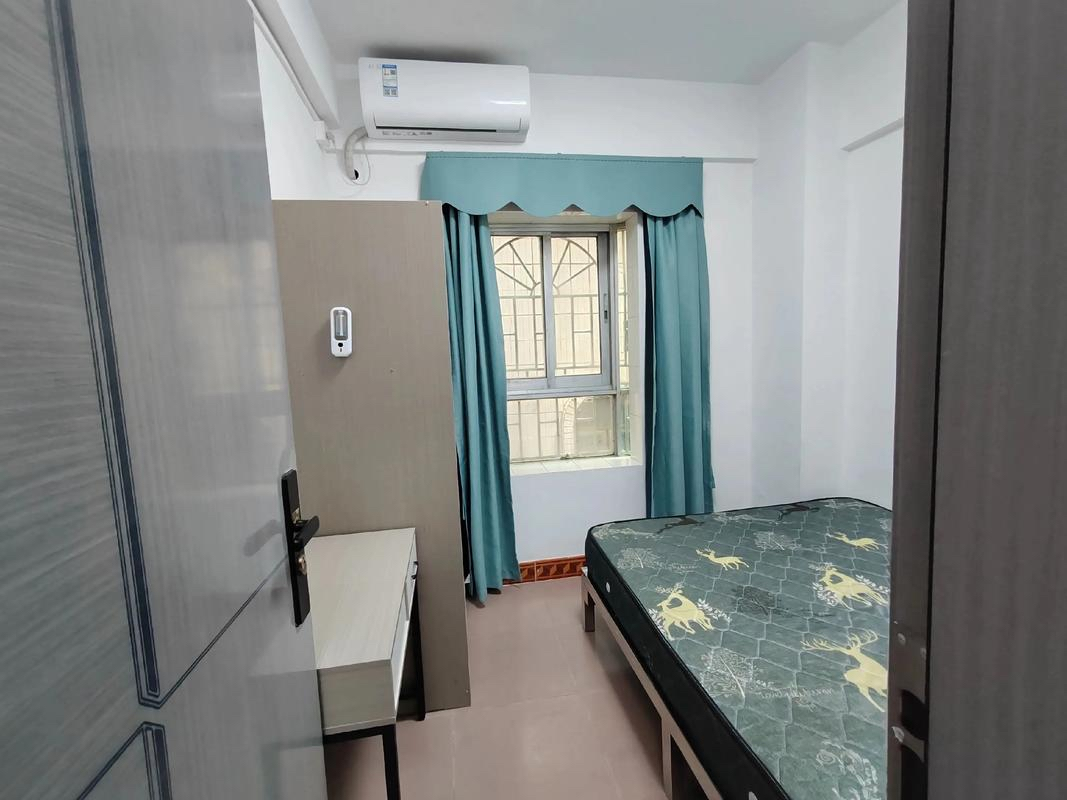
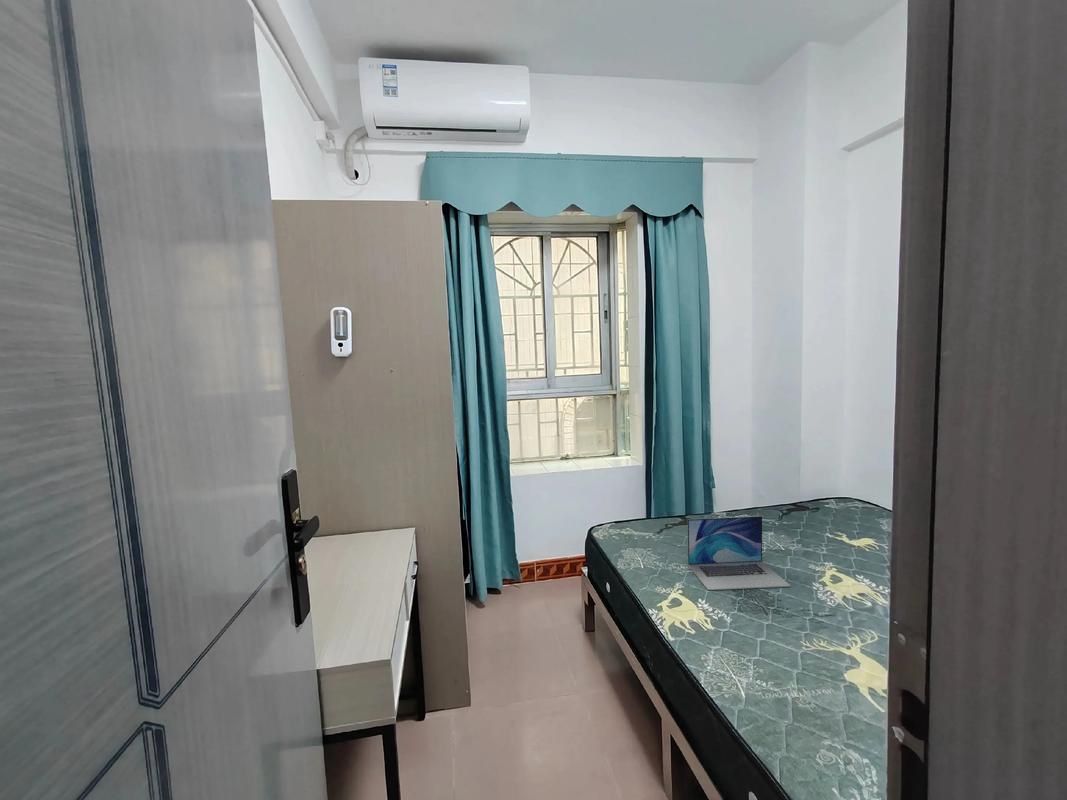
+ laptop (736, 551)
